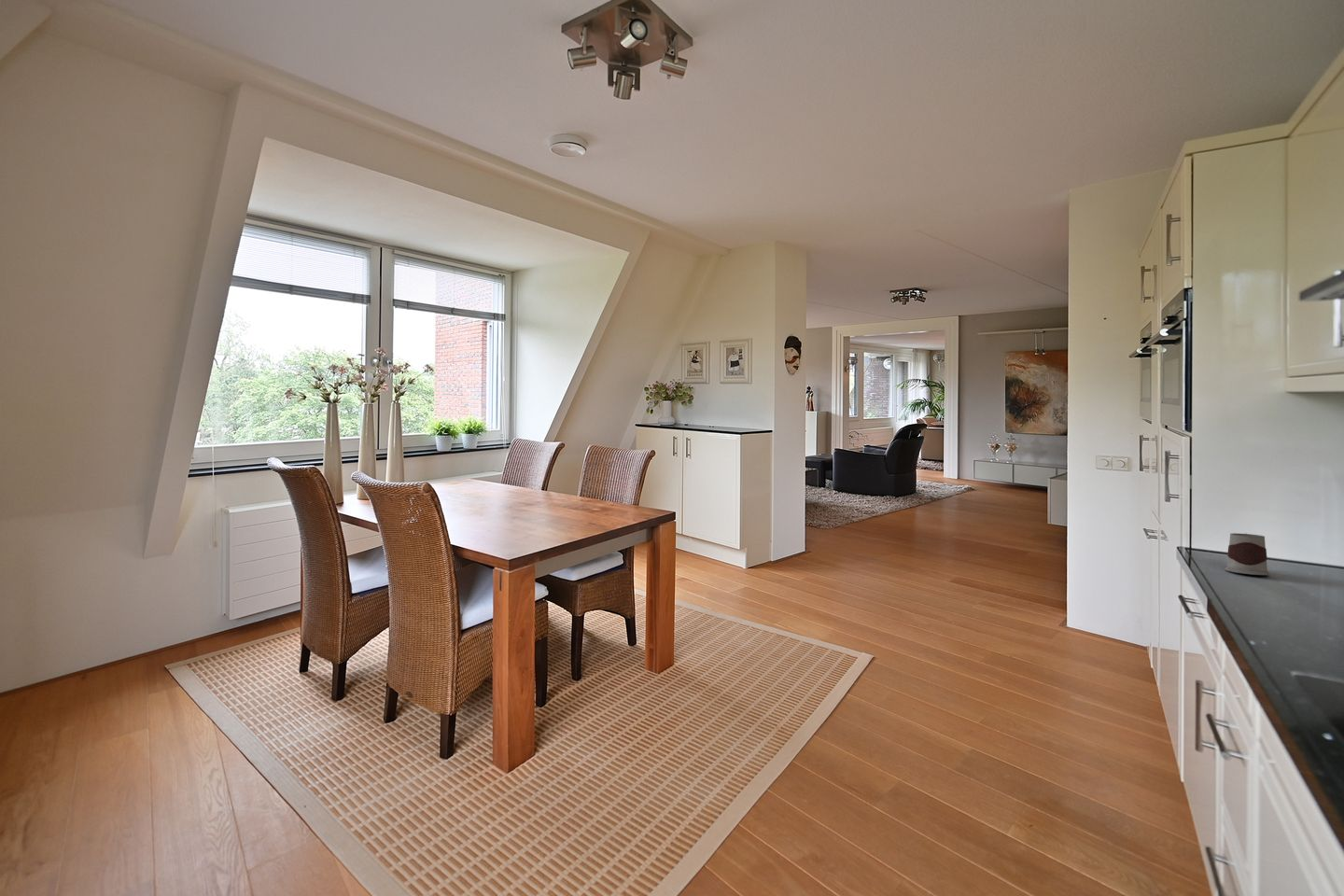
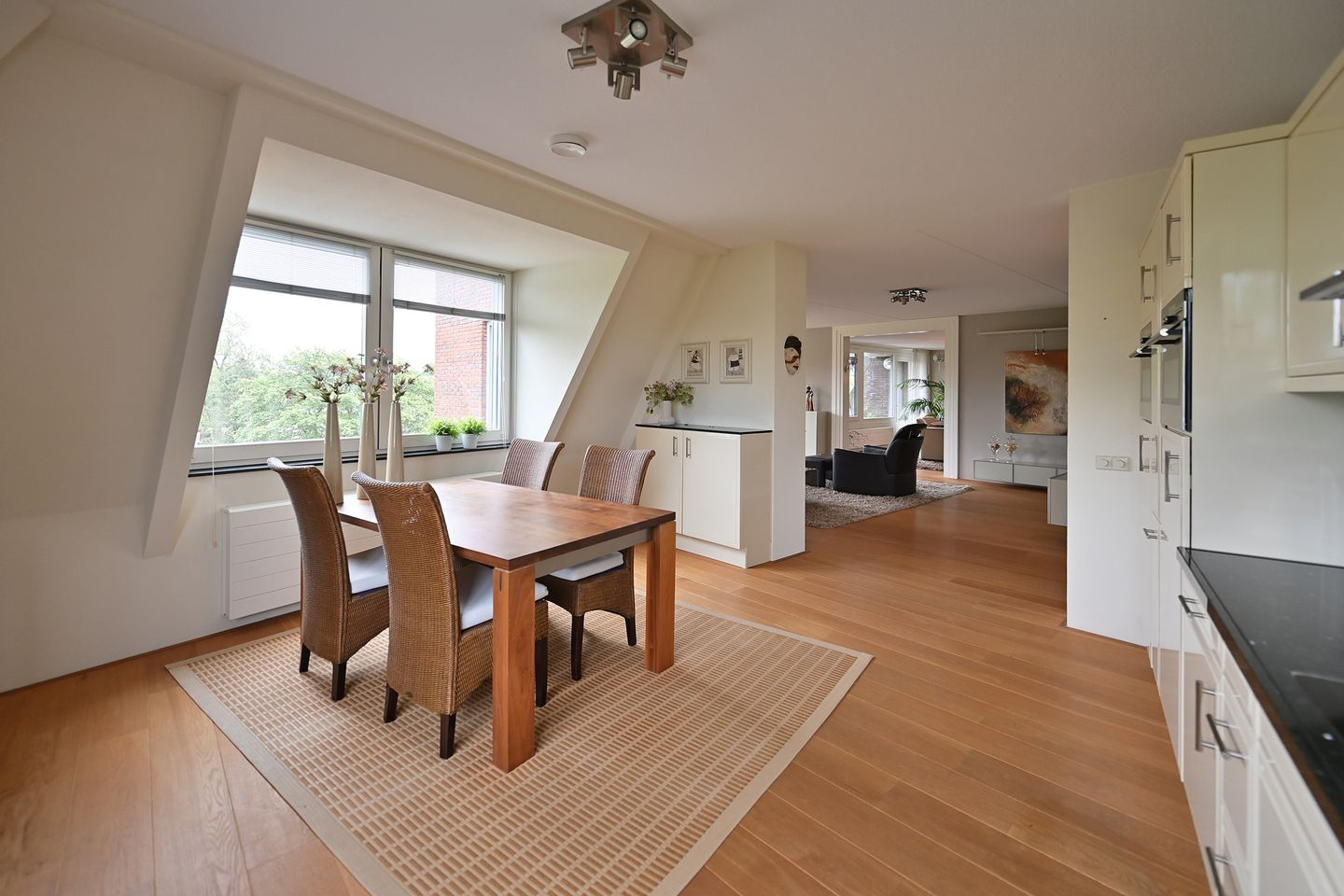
- mug (1246, 553)
